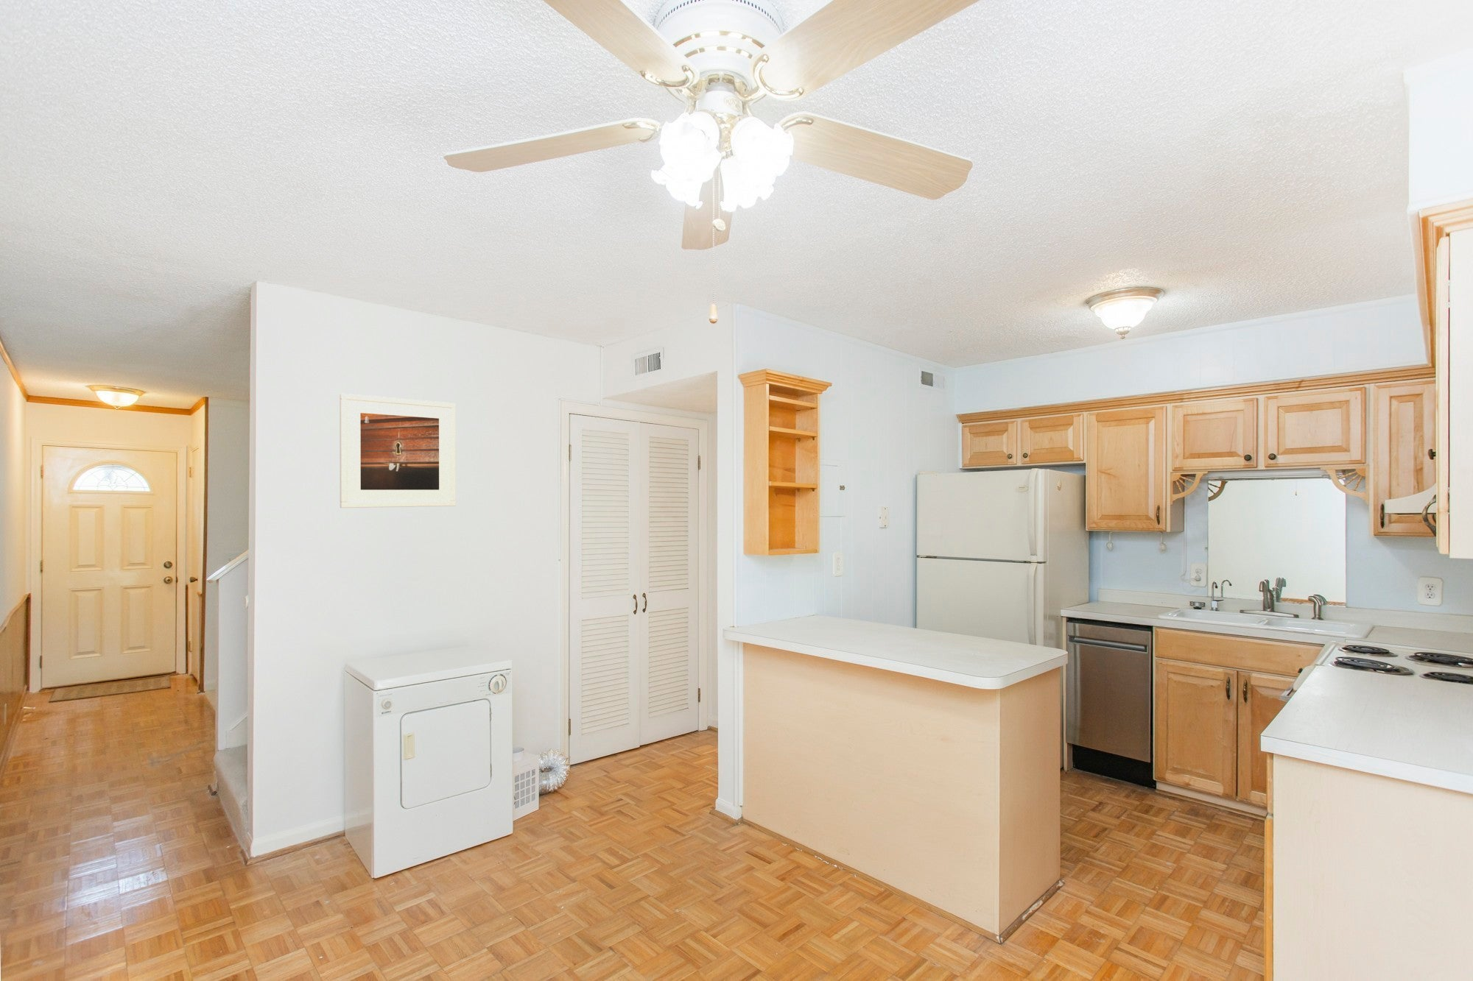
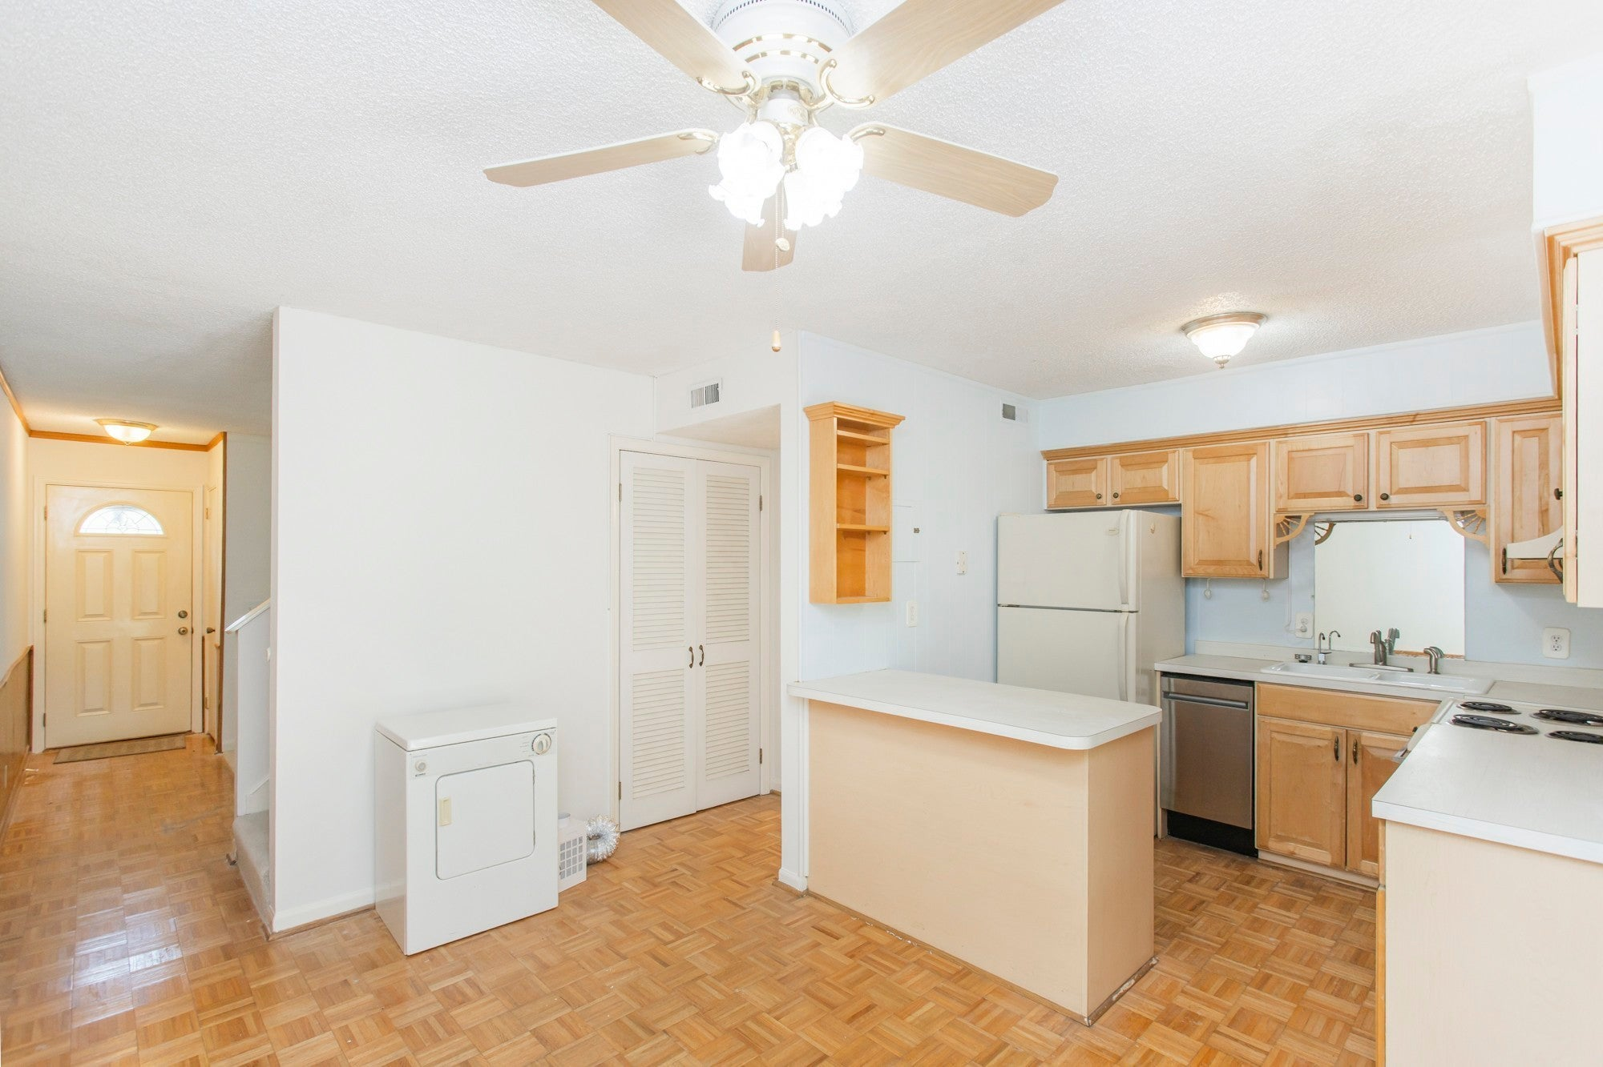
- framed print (401, 452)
